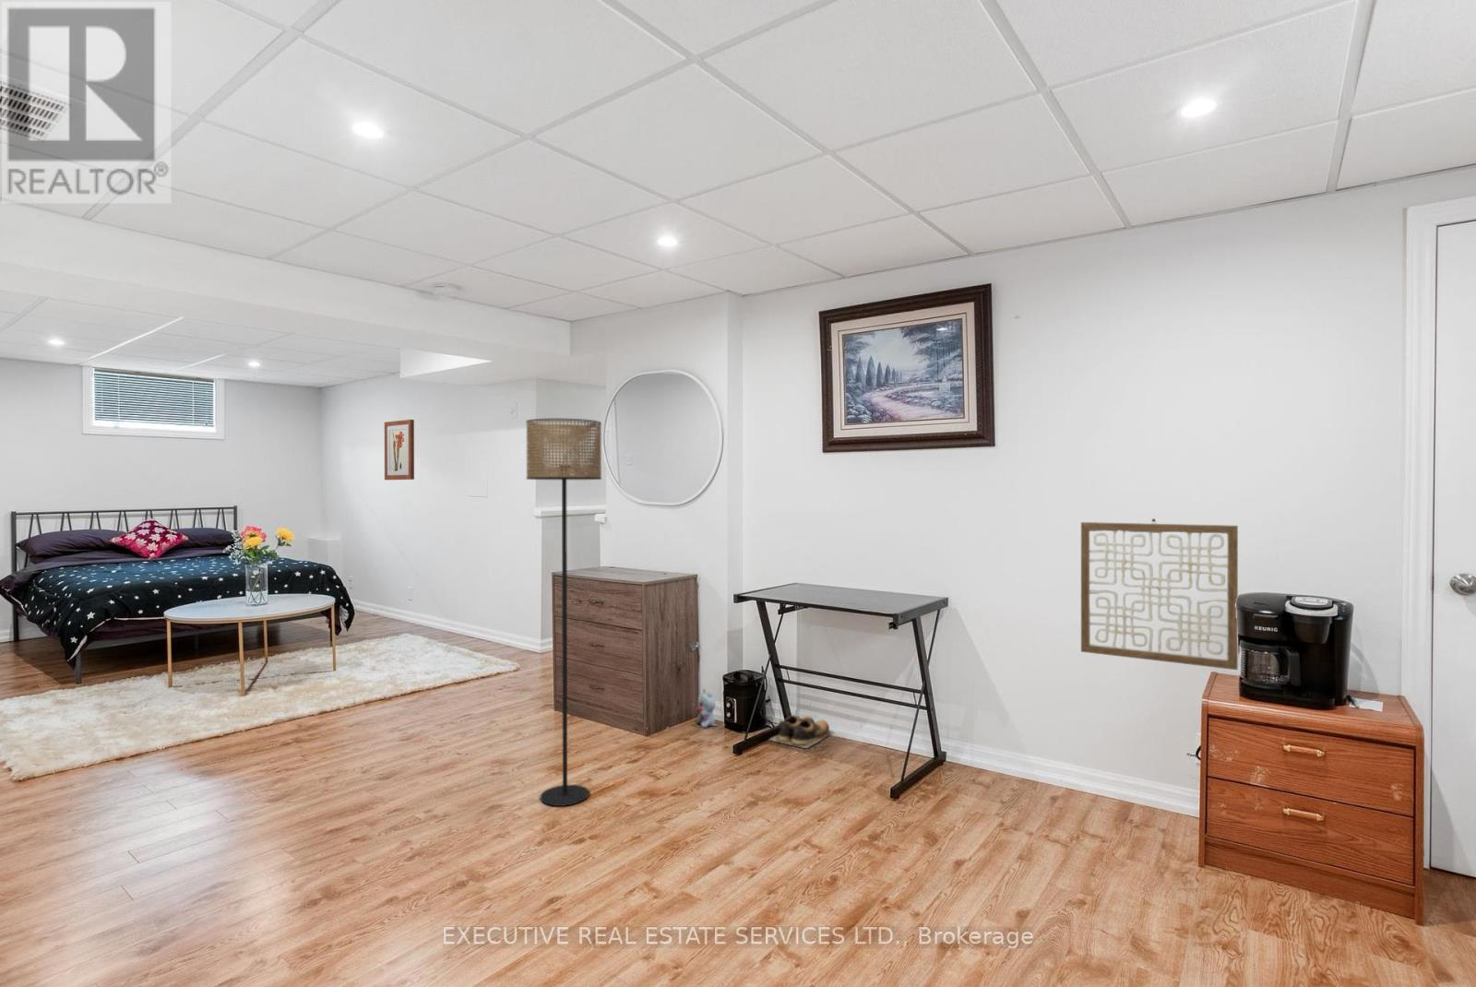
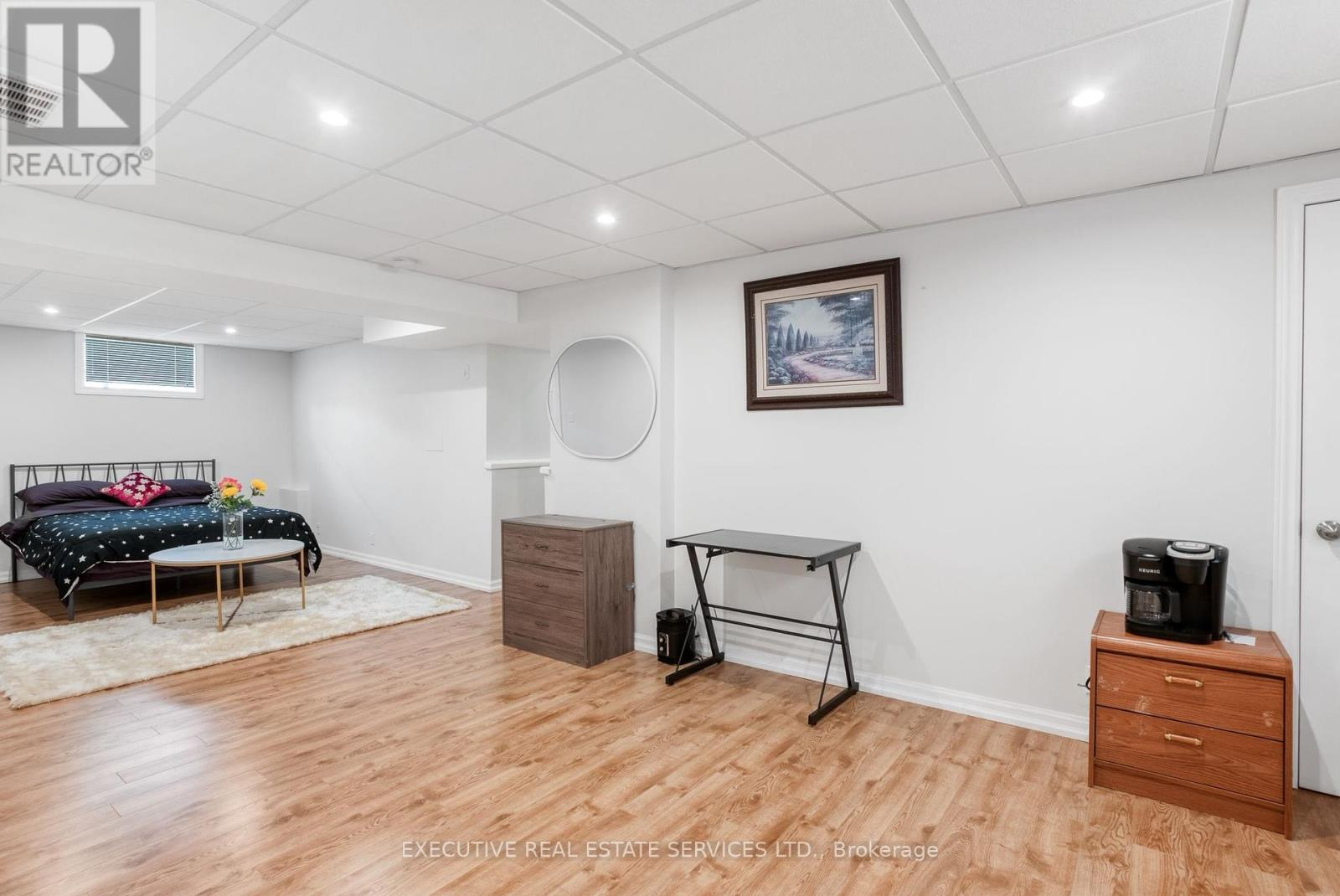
- shoes (802, 726)
- wall art (399, 451)
- wall art (1155, 587)
- plush toy (706, 706)
- floor lamp (565, 609)
